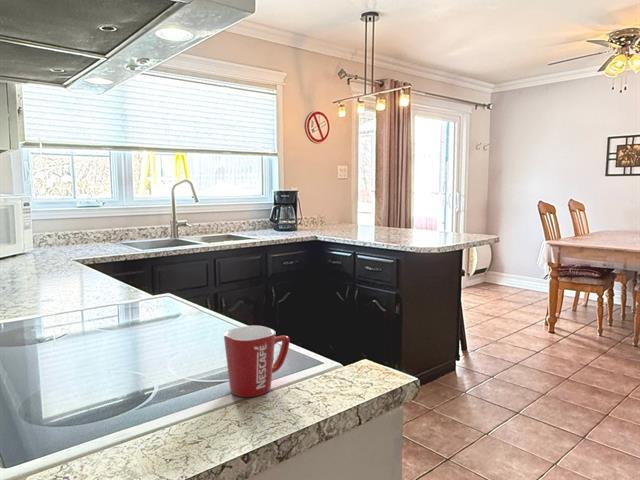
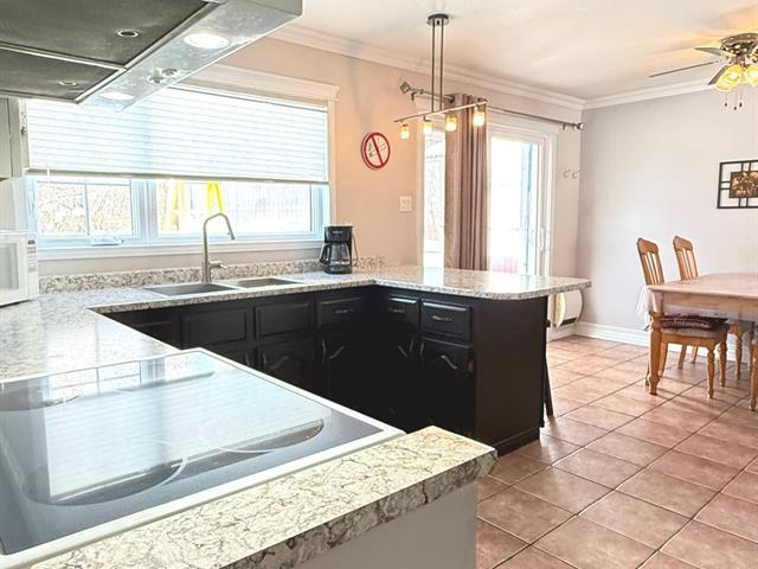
- mug (260, 358)
